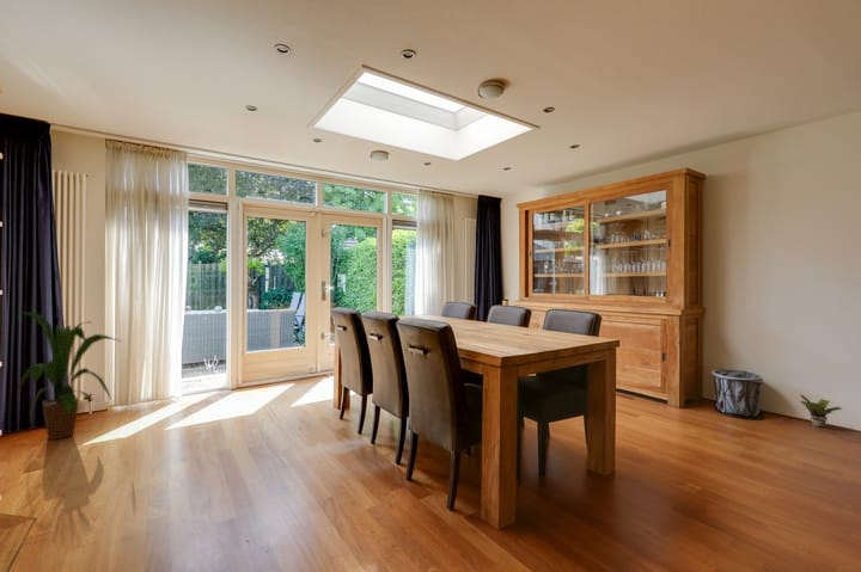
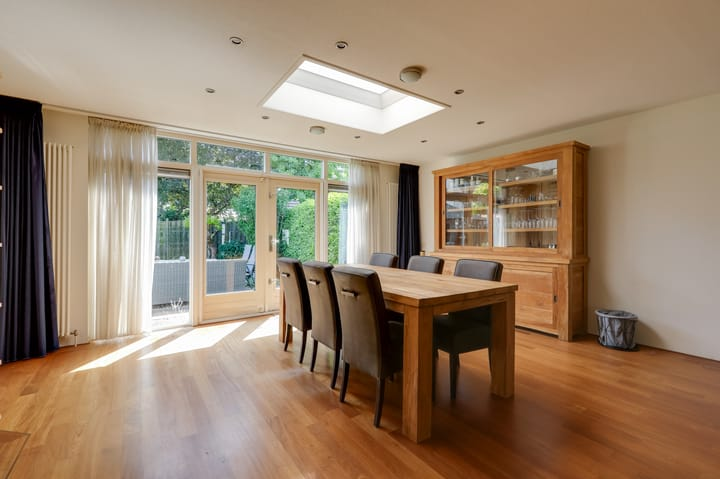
- potted plant (818, 412)
- house plant (77, 371)
